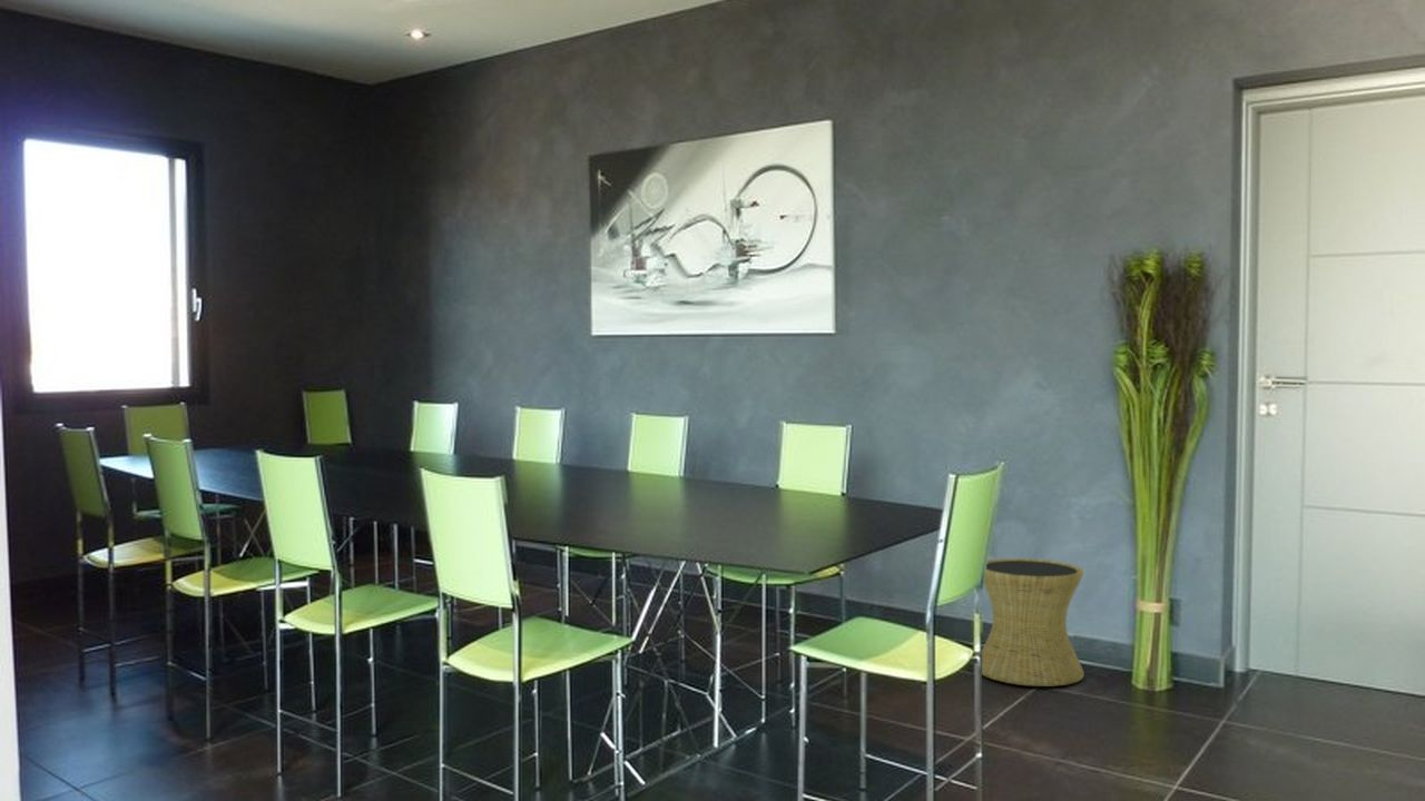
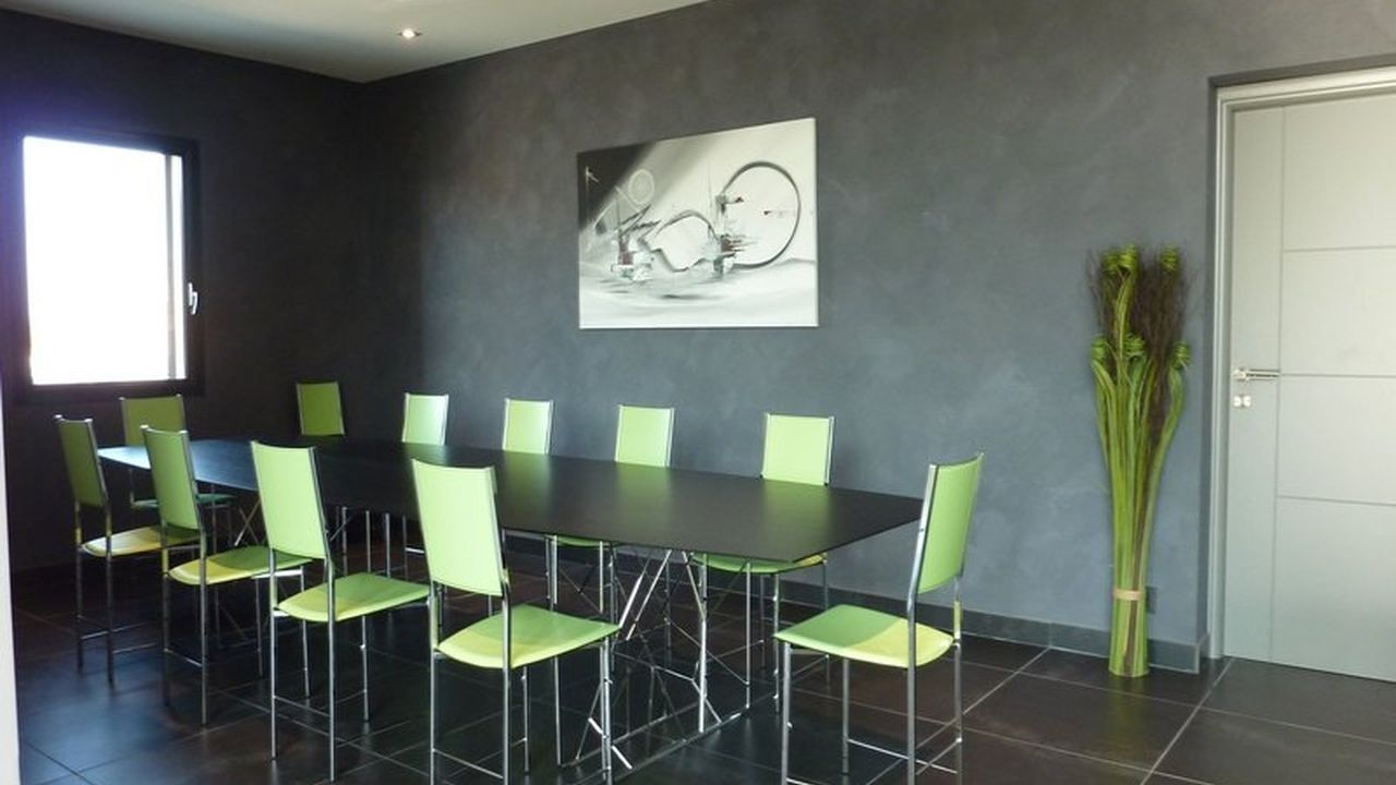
- side table (1029, 620)
